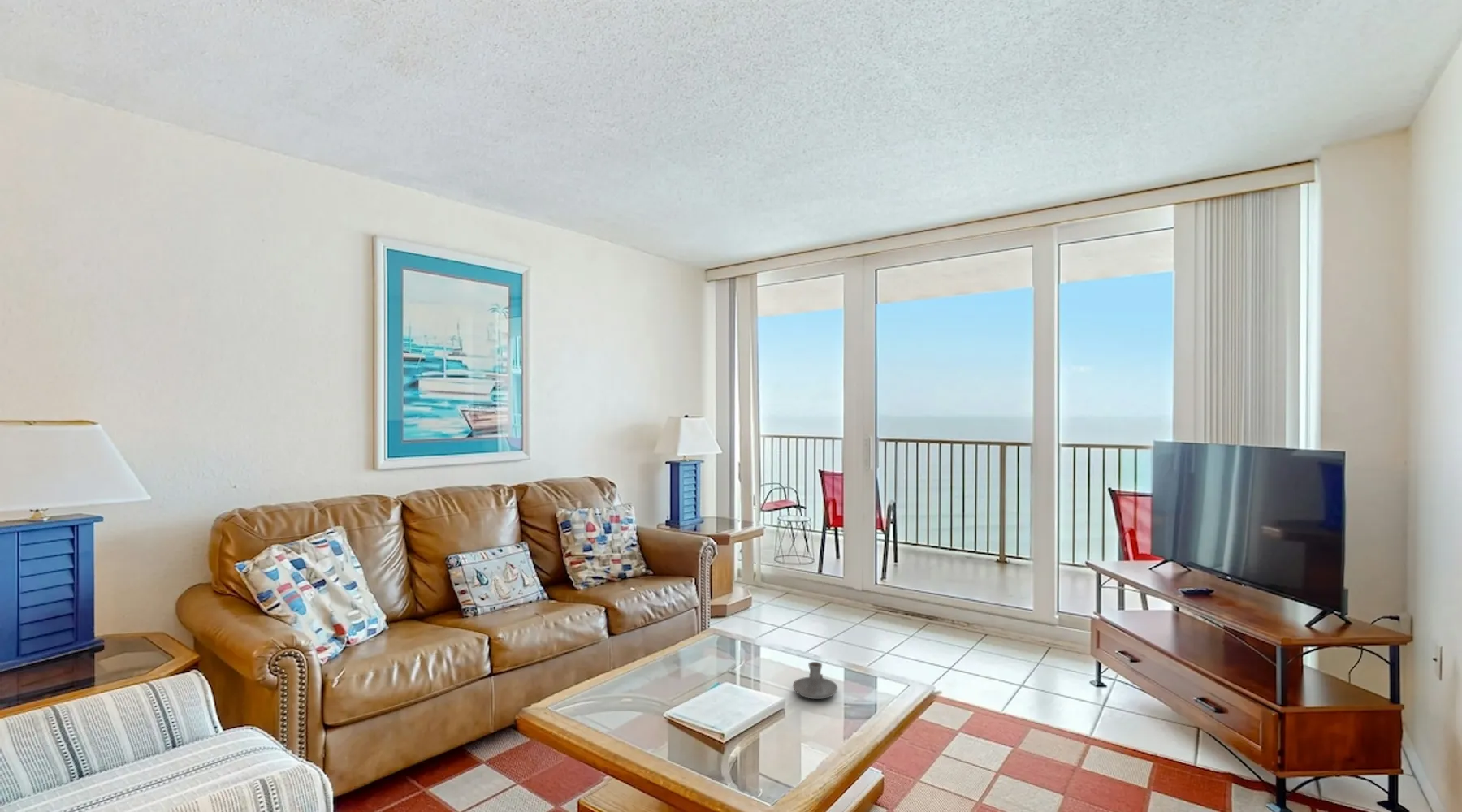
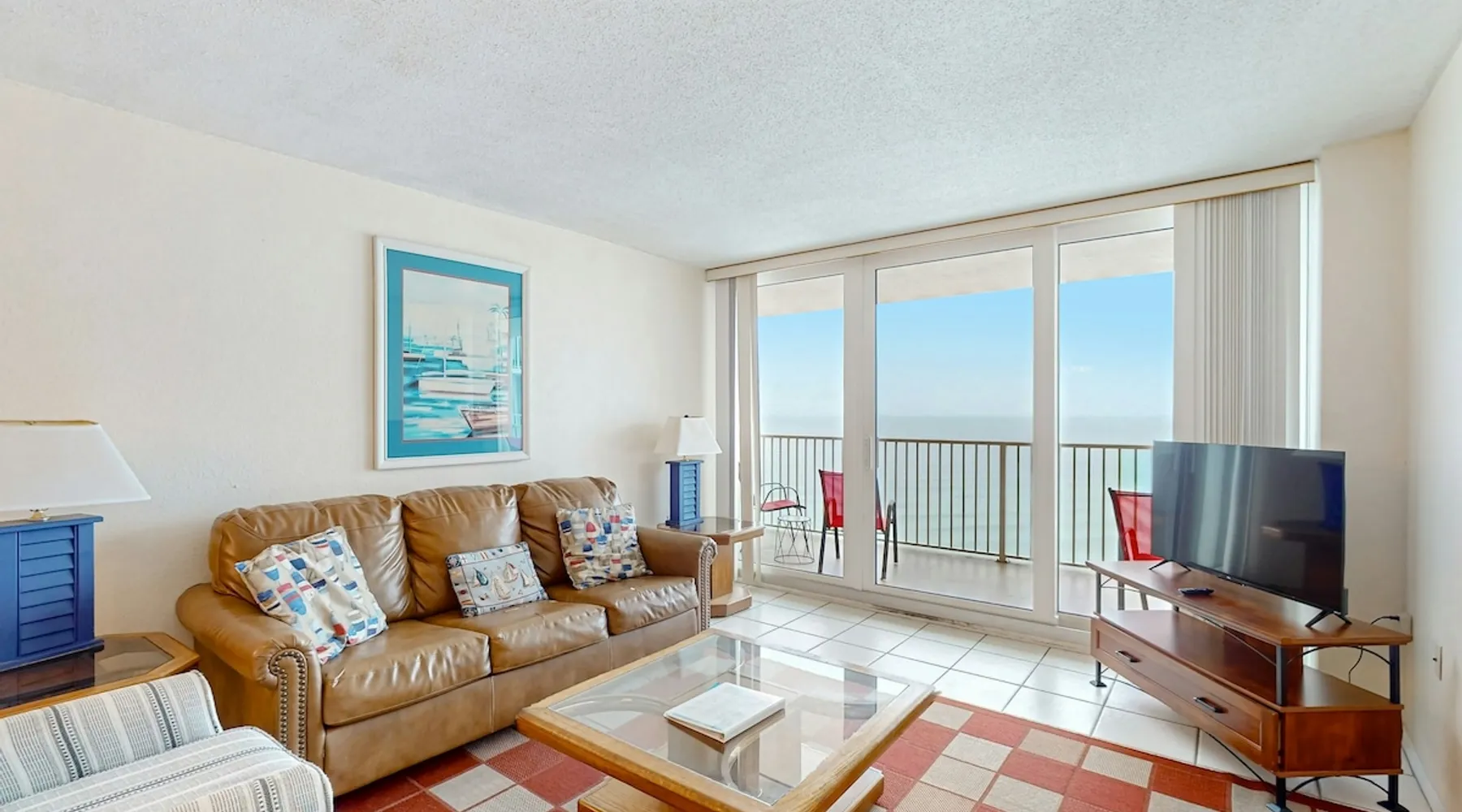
- candle holder (815, 676)
